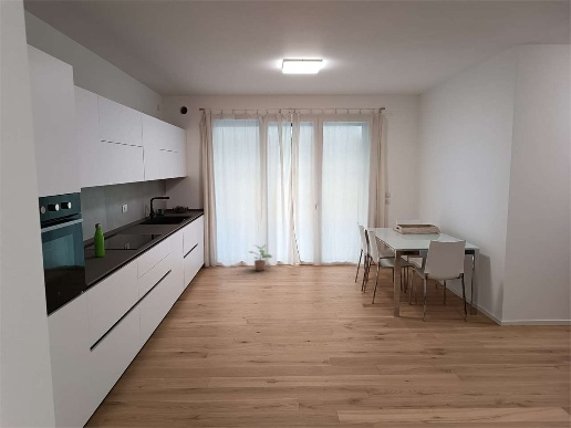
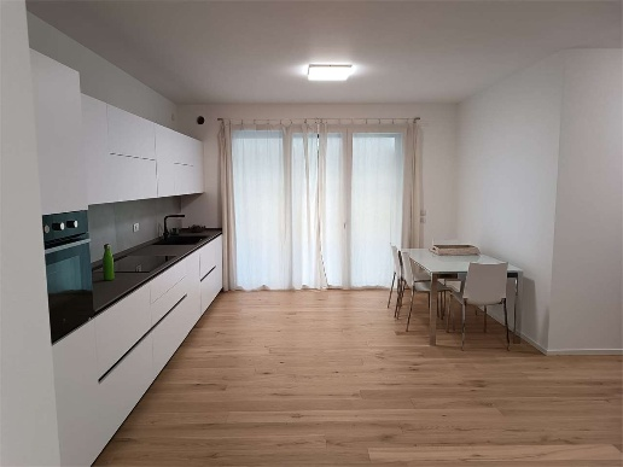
- potted plant (260, 255)
